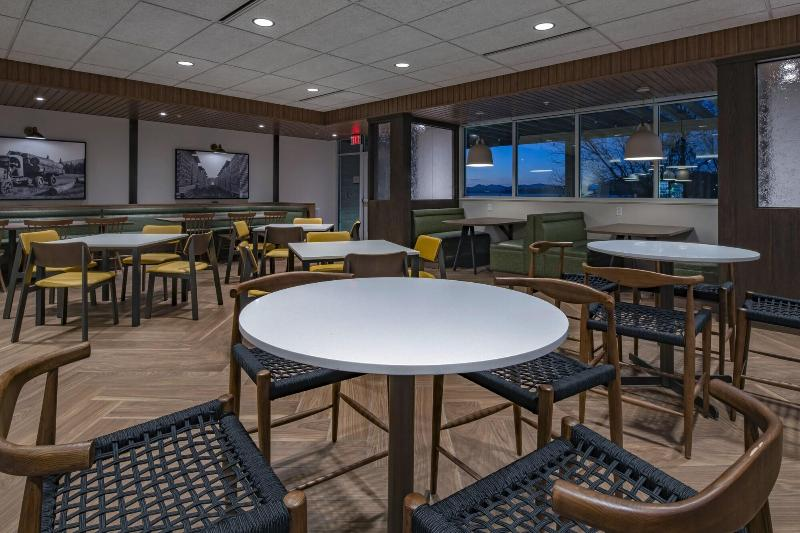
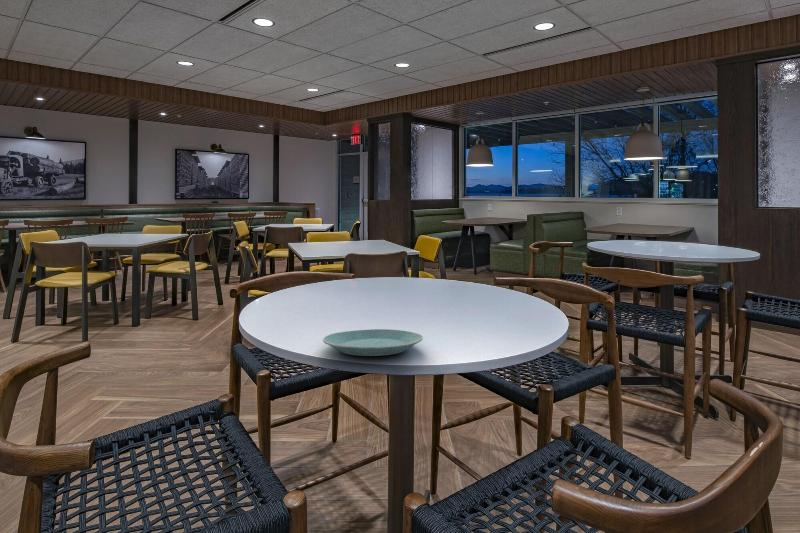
+ plate (373, 342)
